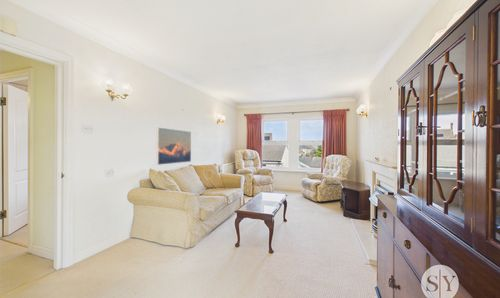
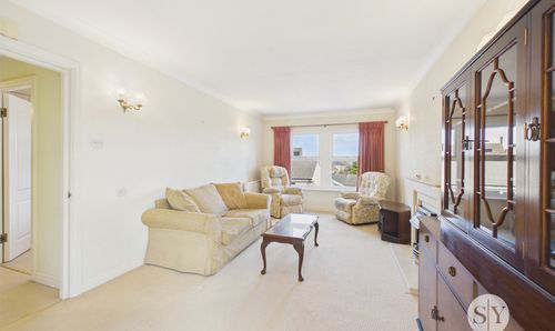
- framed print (175, 146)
